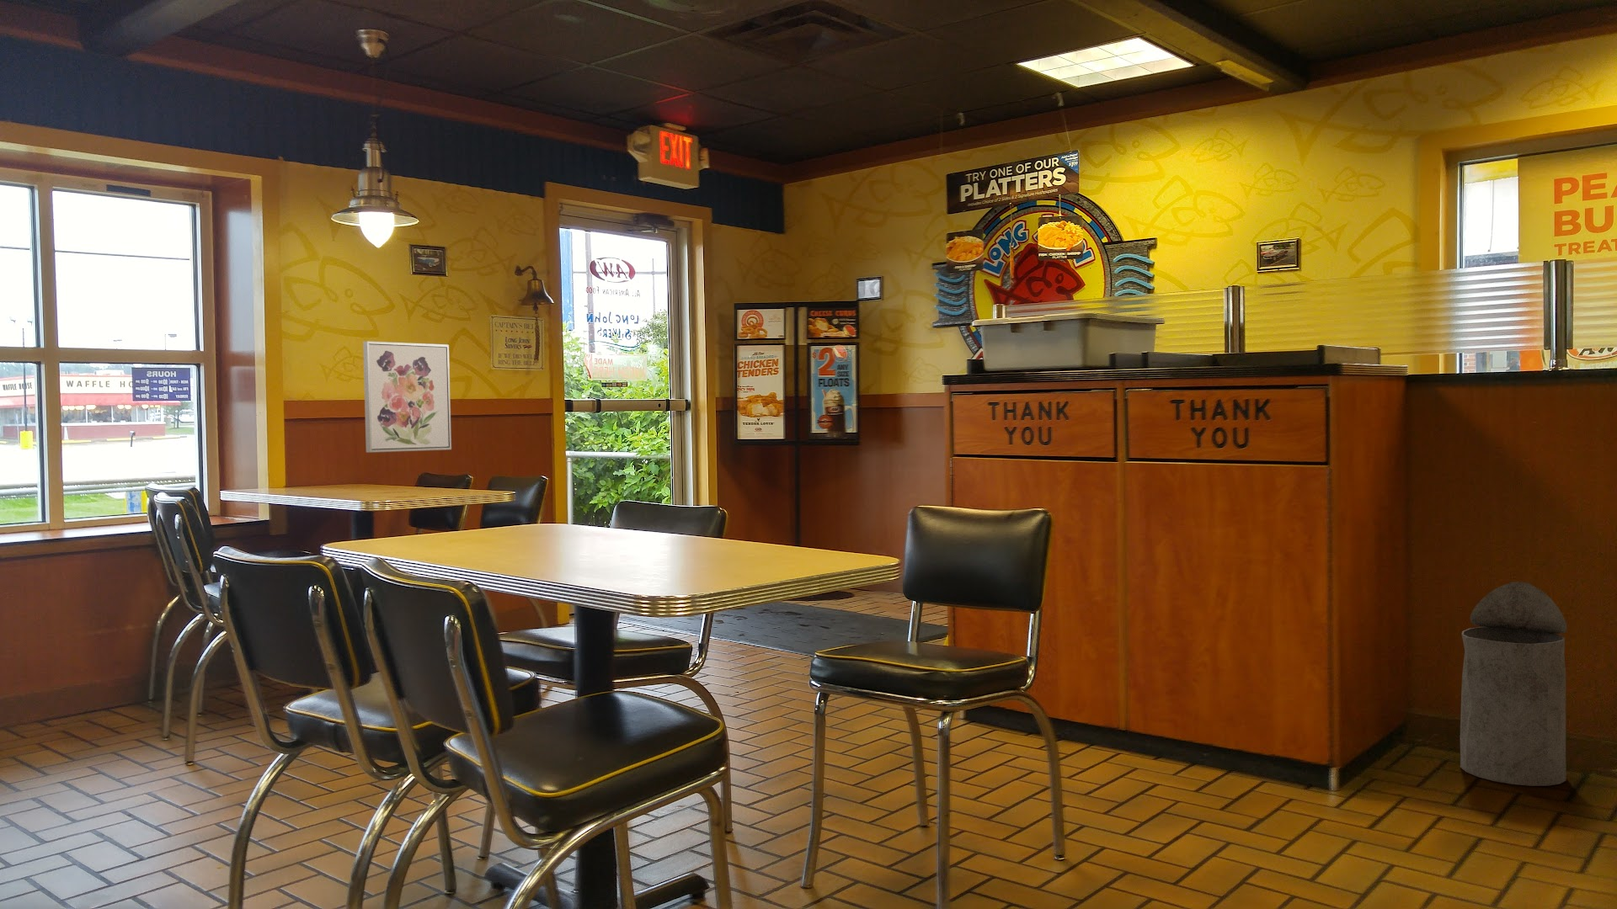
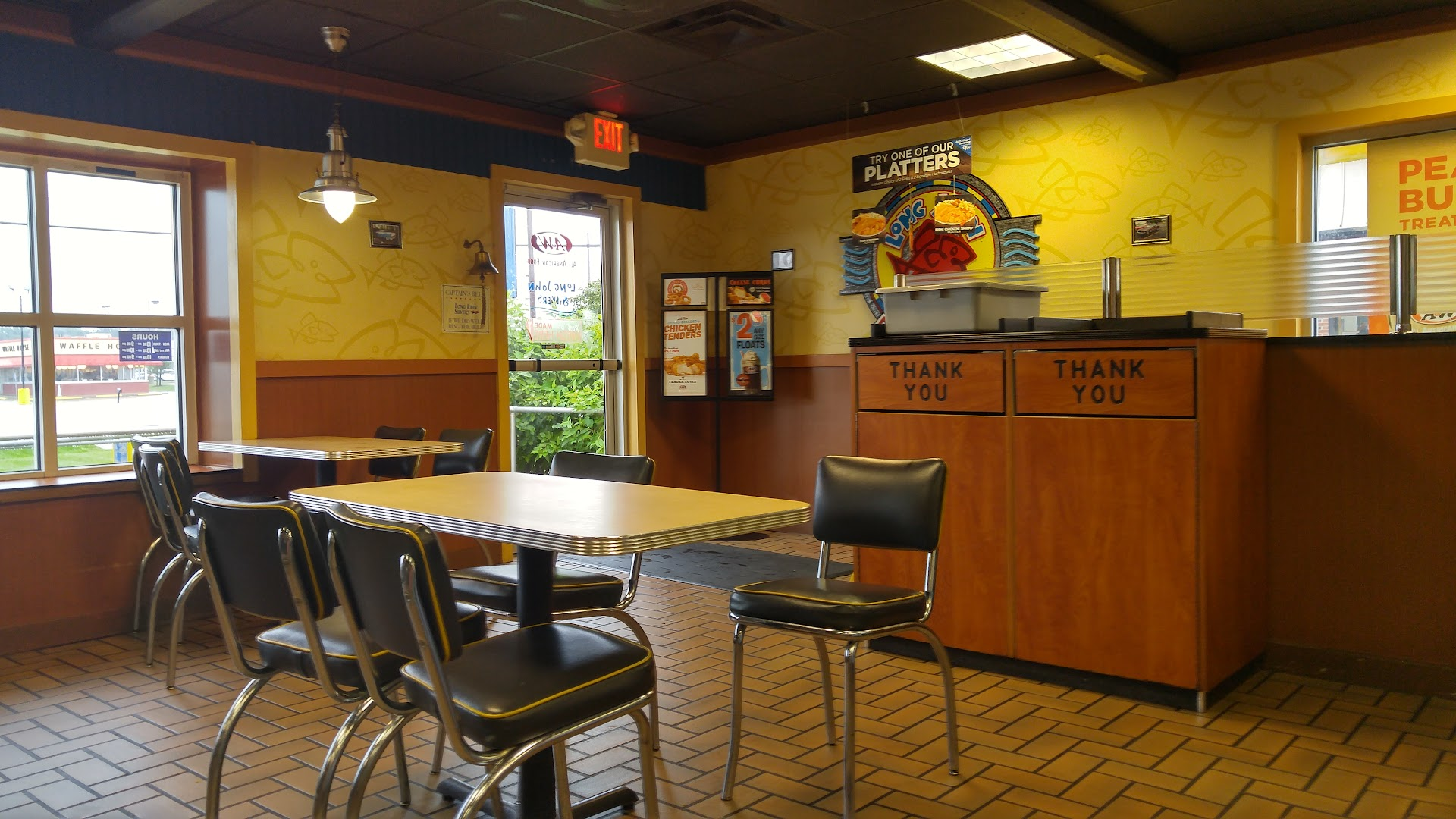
- wall art (409, 396)
- trash can (1511, 678)
